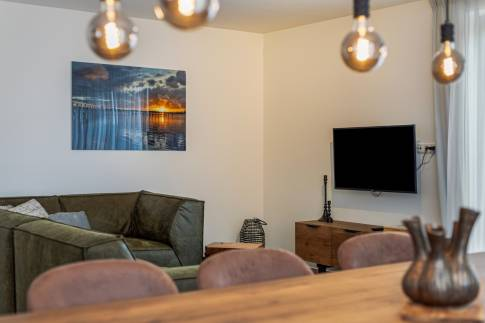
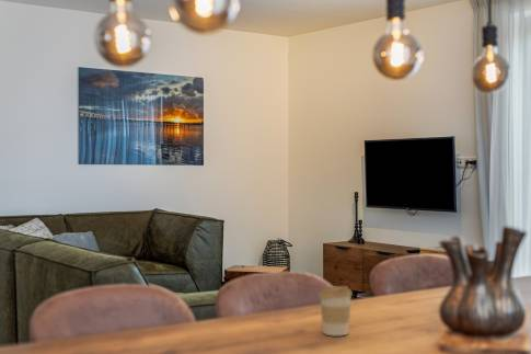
+ coffee cup (335, 309)
